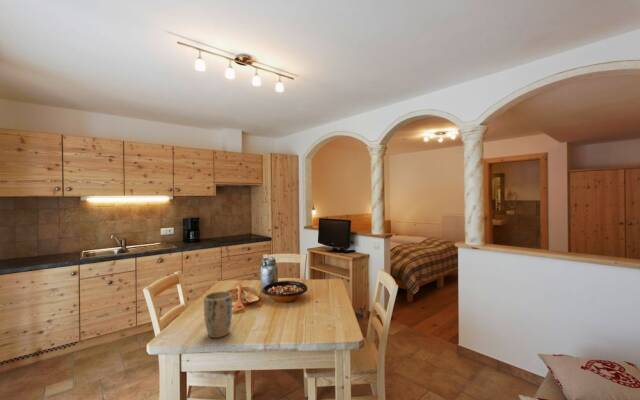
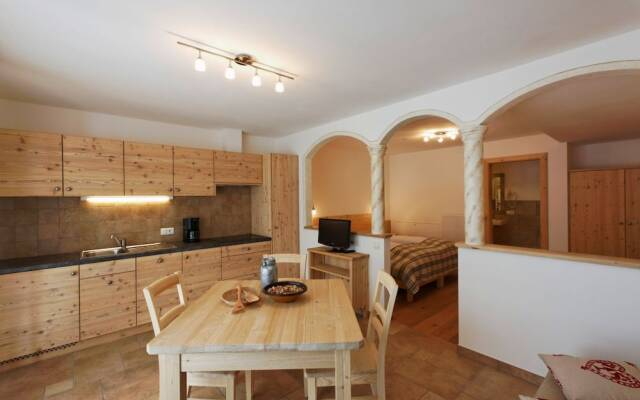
- plant pot (218, 314)
